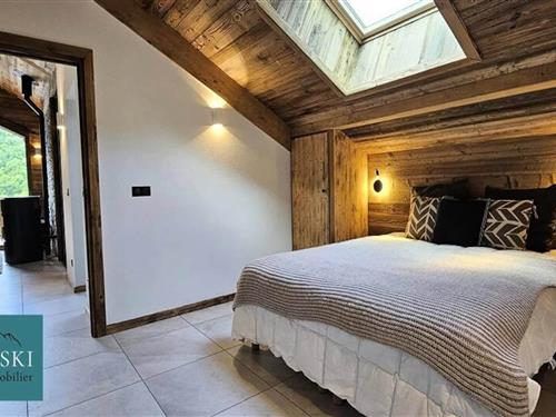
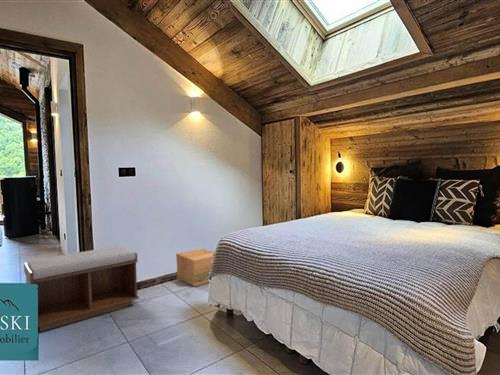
+ bench (84, 283)
+ cardboard box (199, 266)
